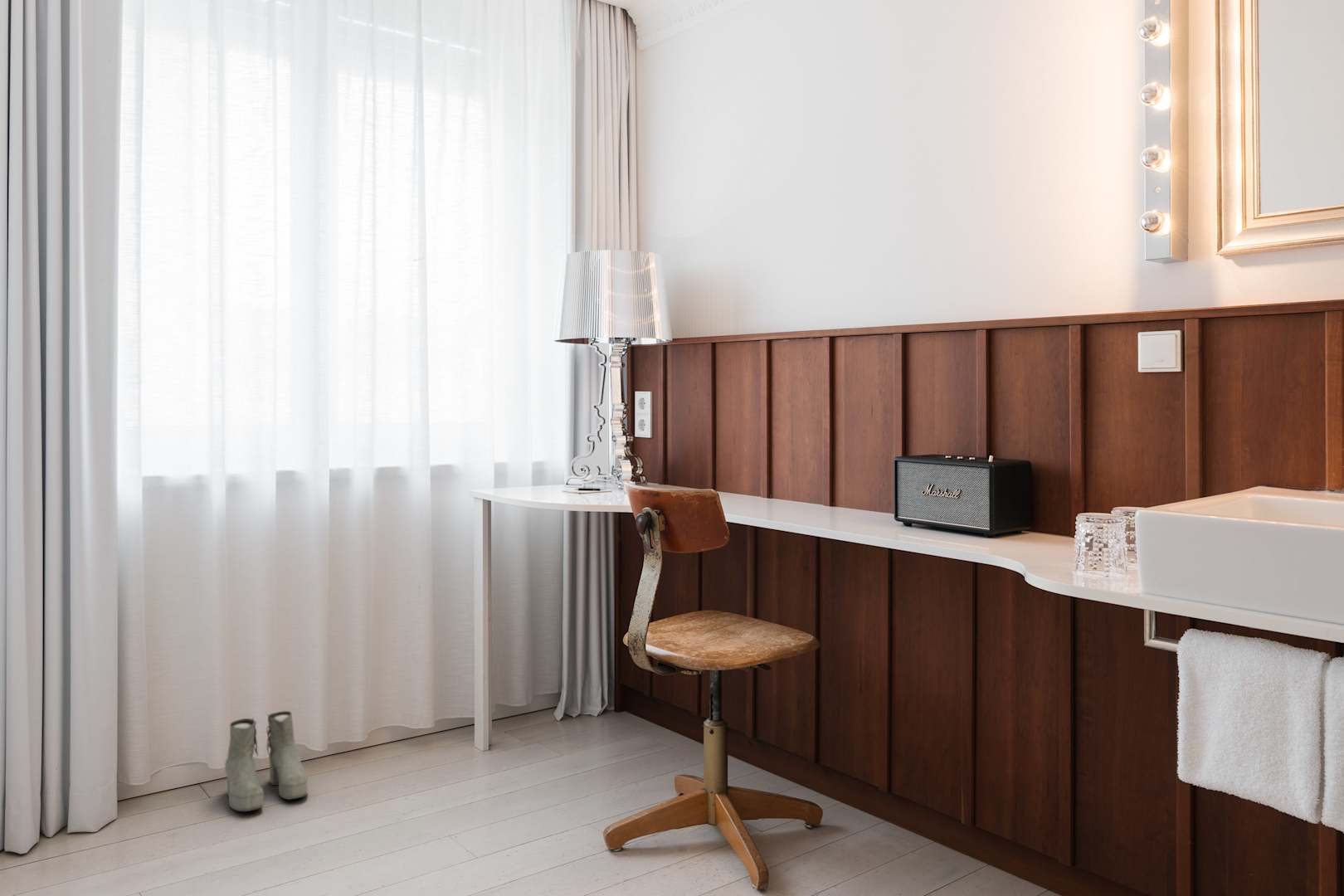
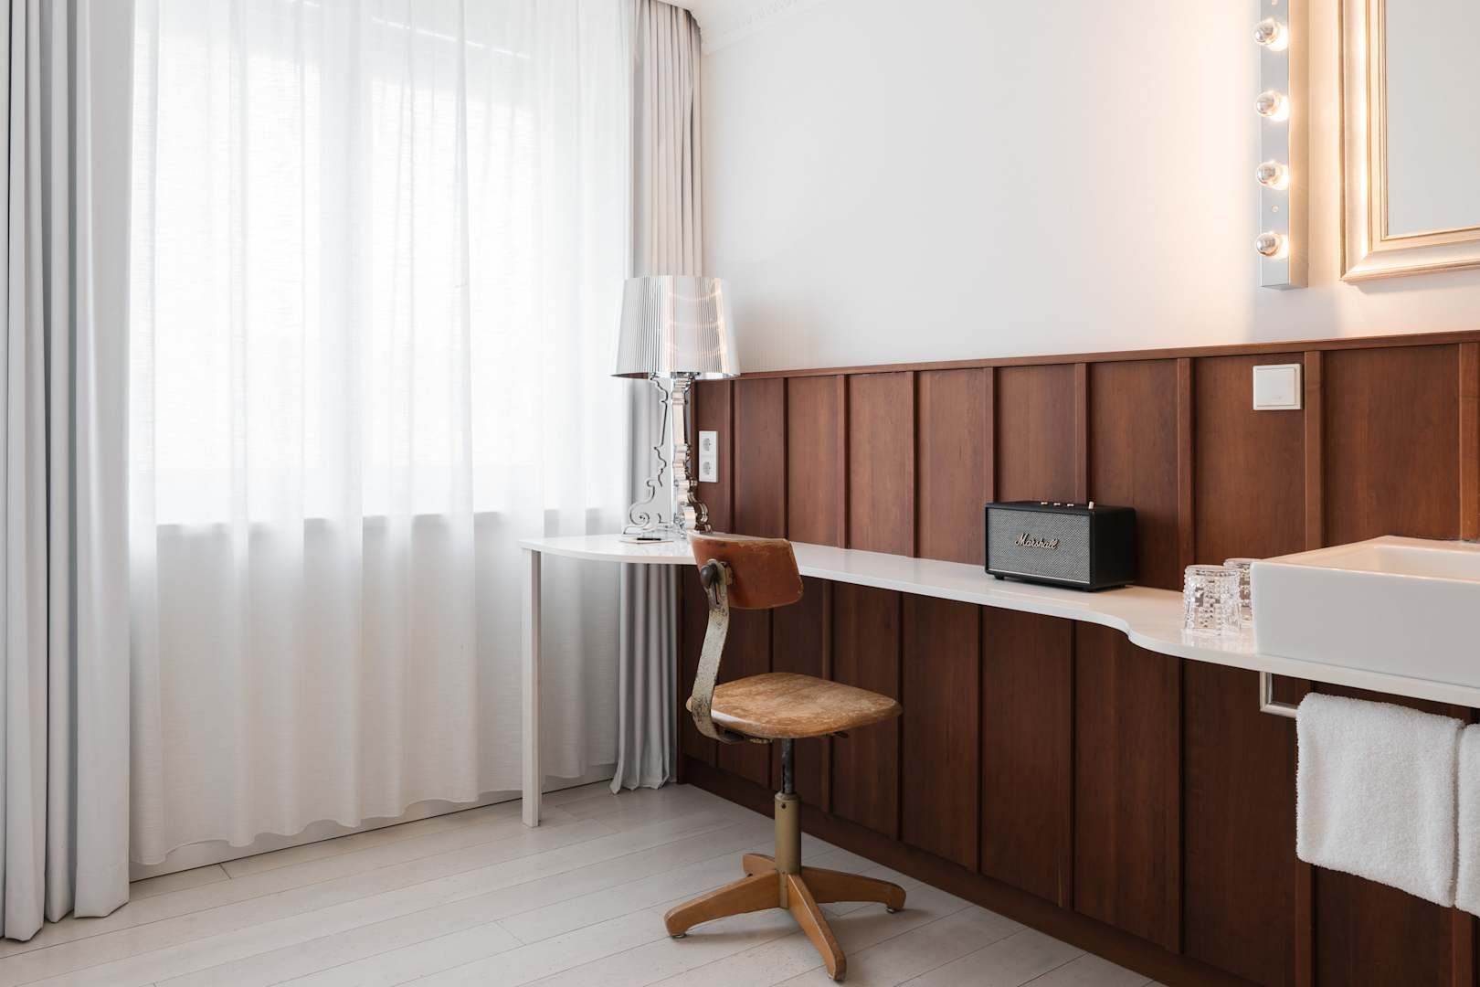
- boots (269, 757)
